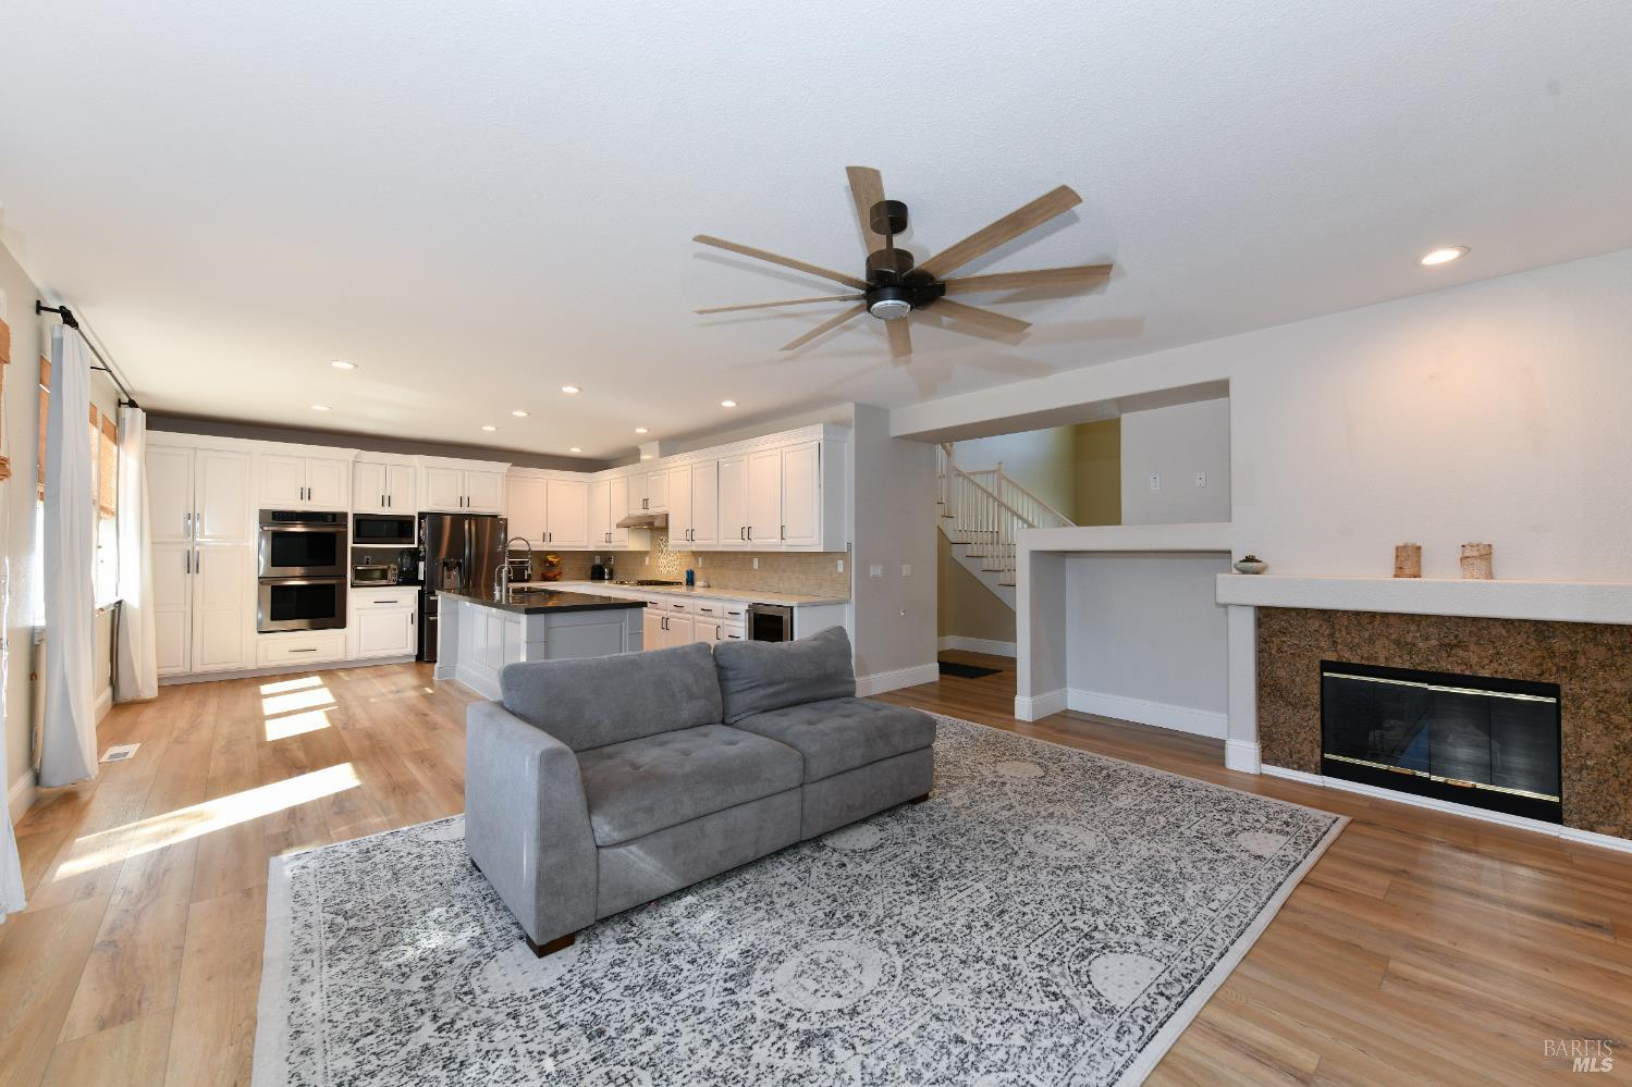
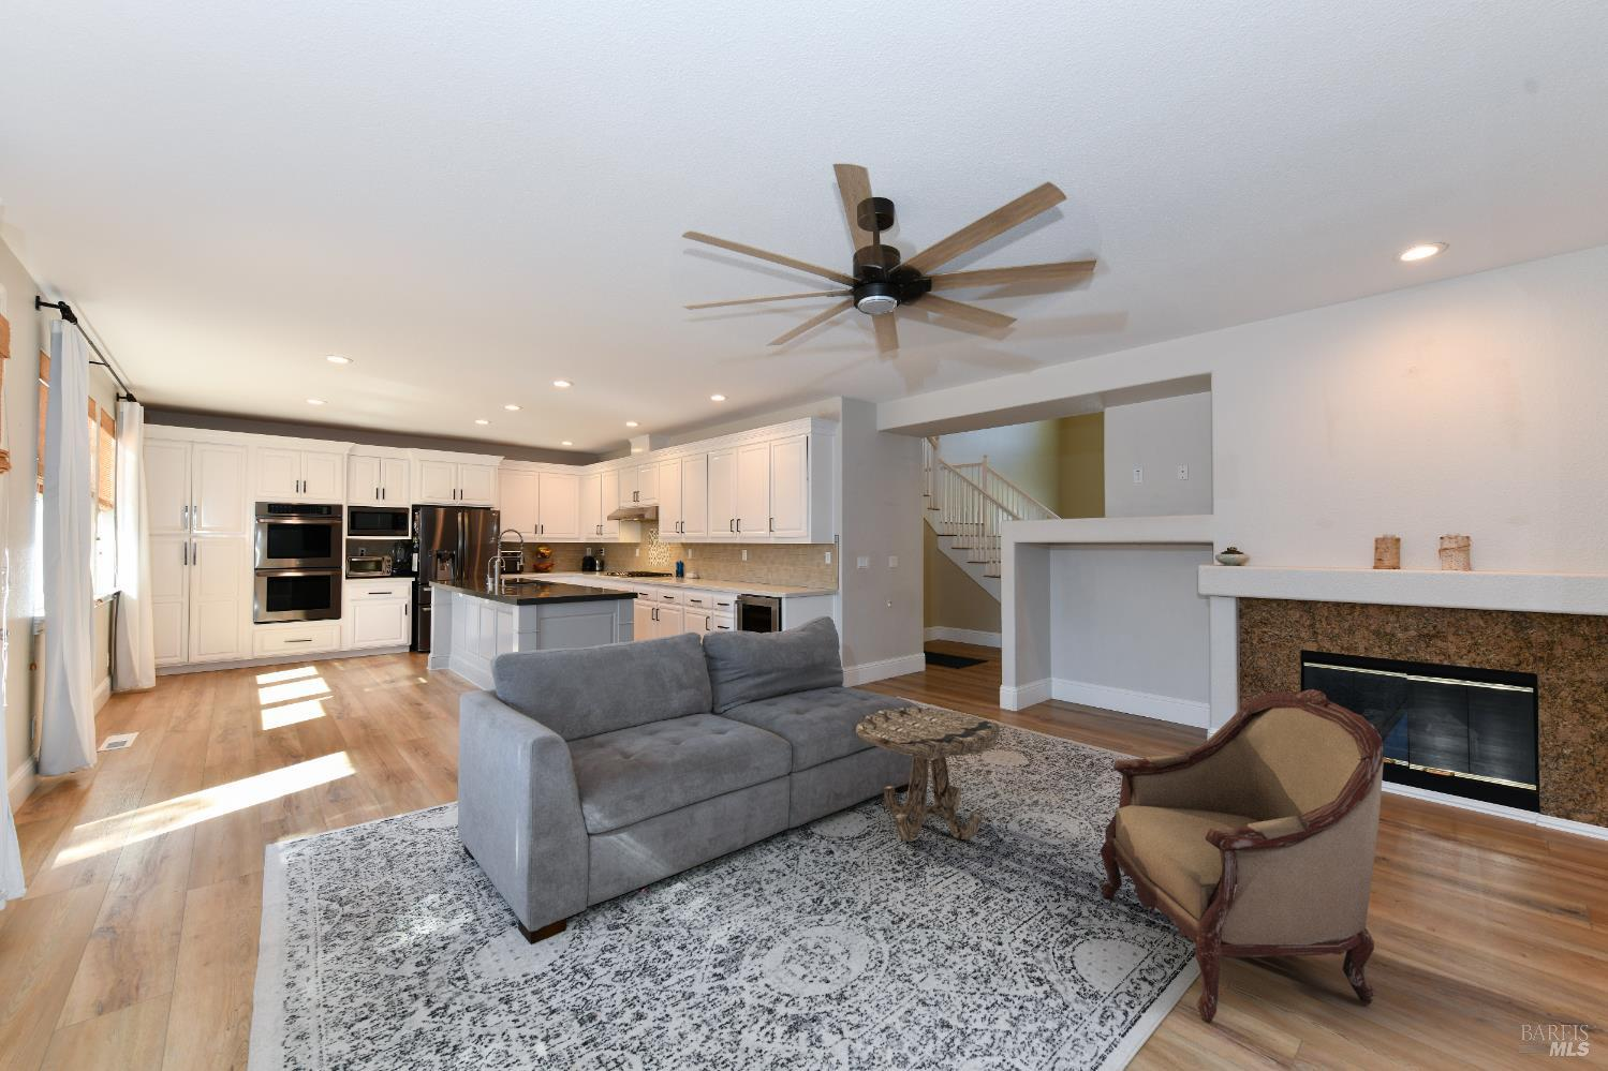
+ armchair (1235, 820)
+ side table (927, 775)
